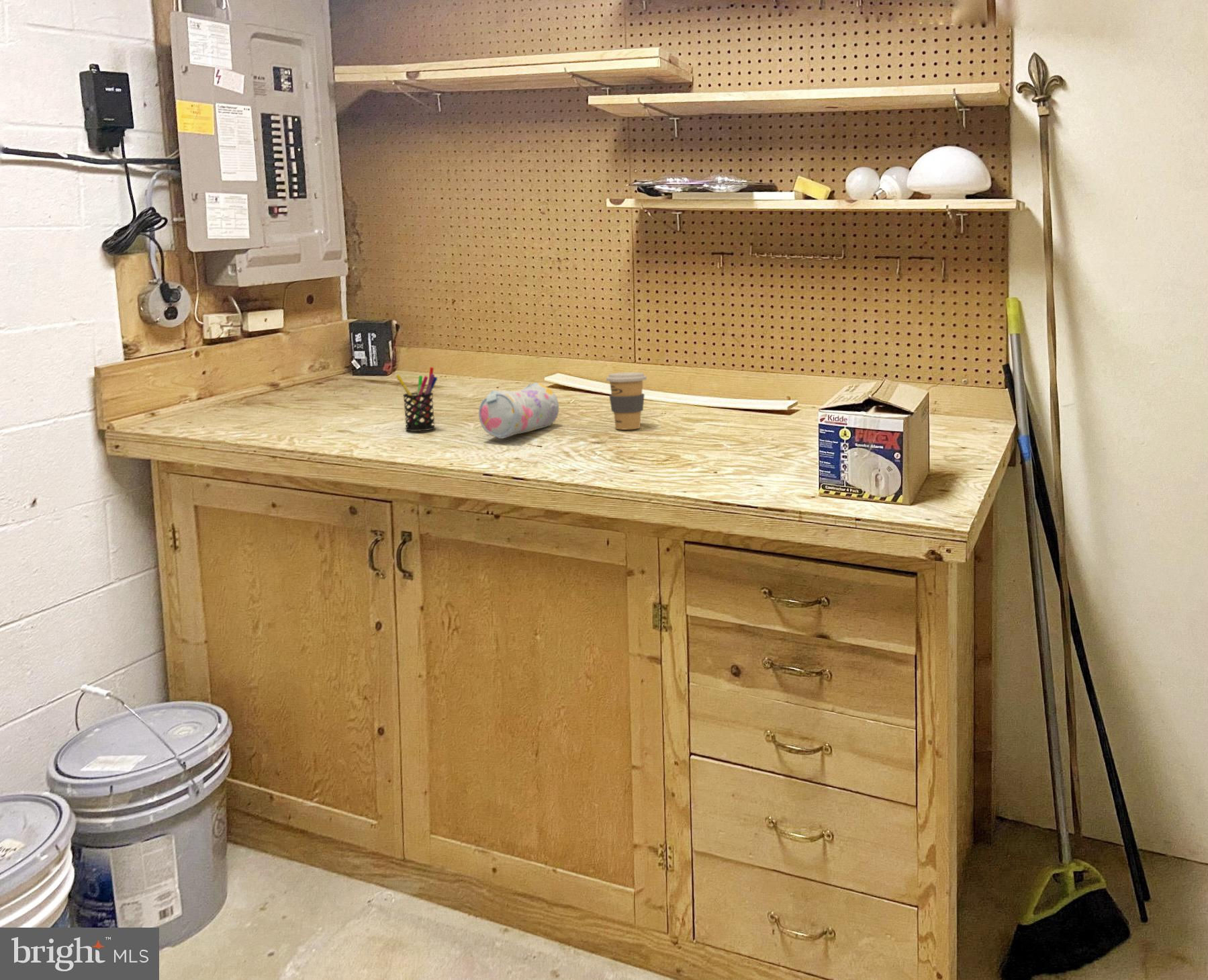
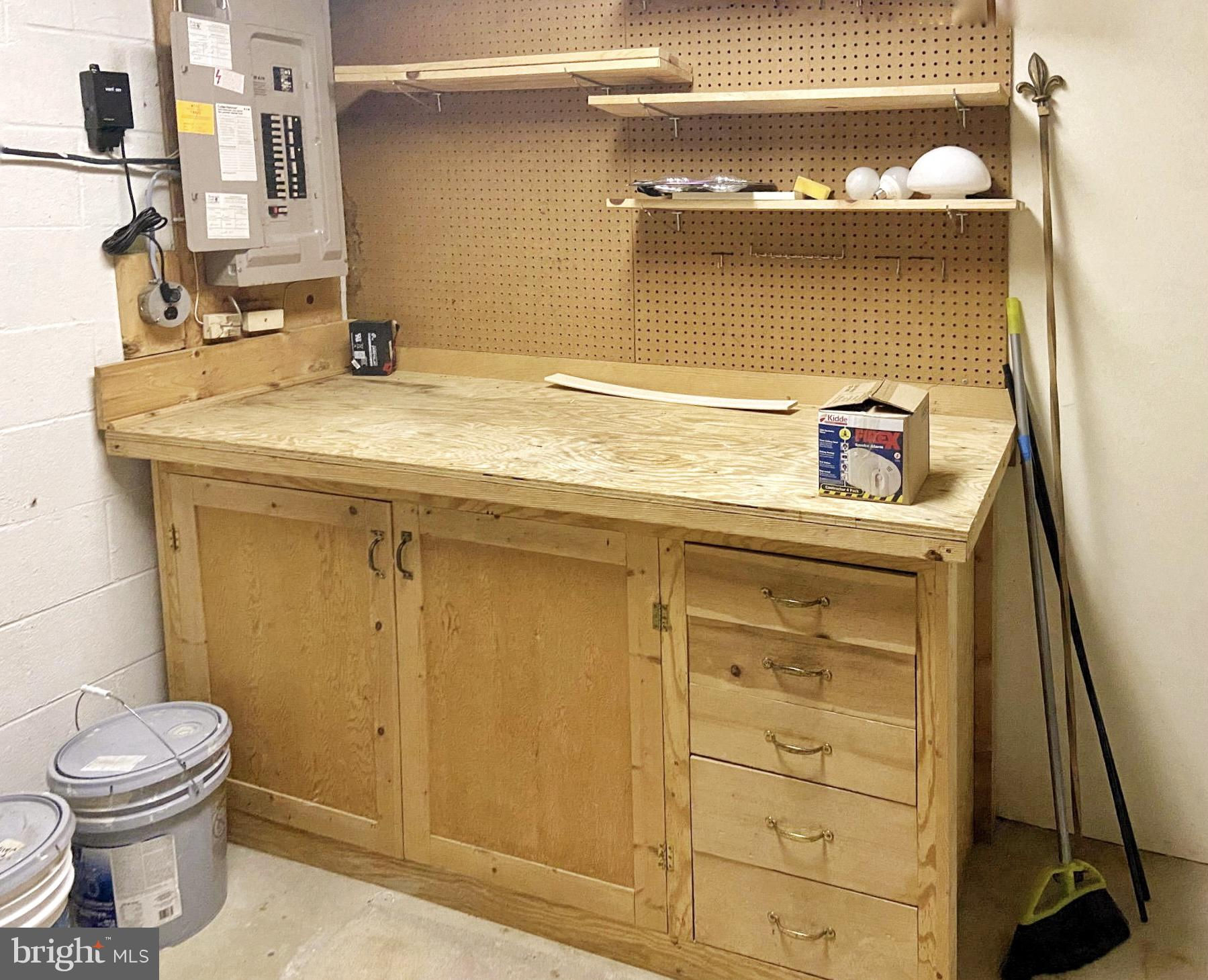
- coffee cup (627, 400)
- pen holder (420, 398)
- pencil case (520, 409)
